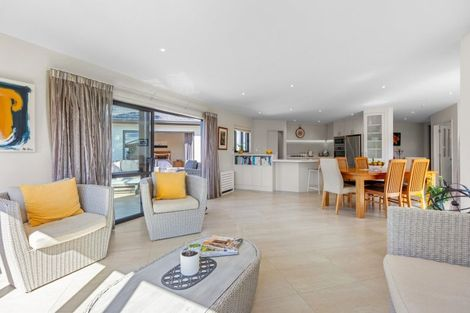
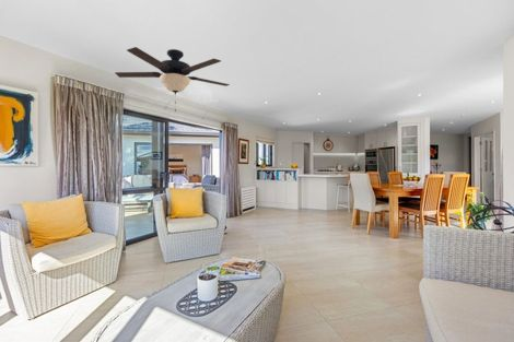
+ ceiling fan (175, 83)
